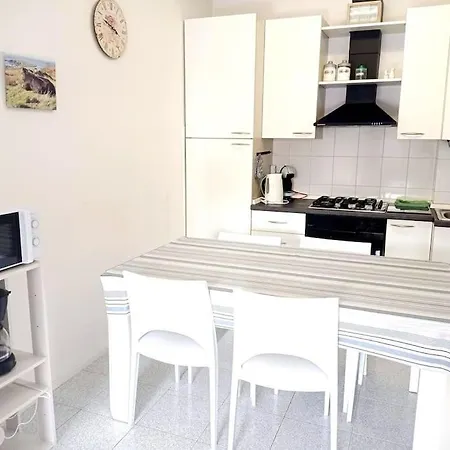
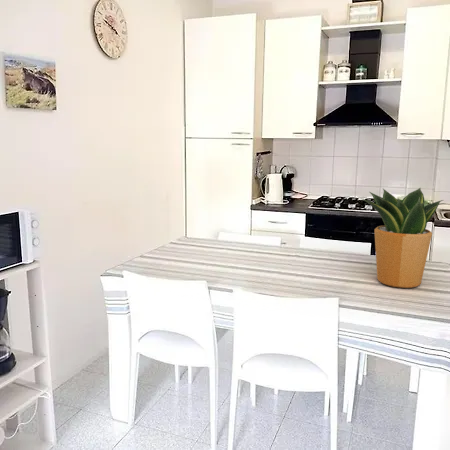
+ potted plant (397, 236)
